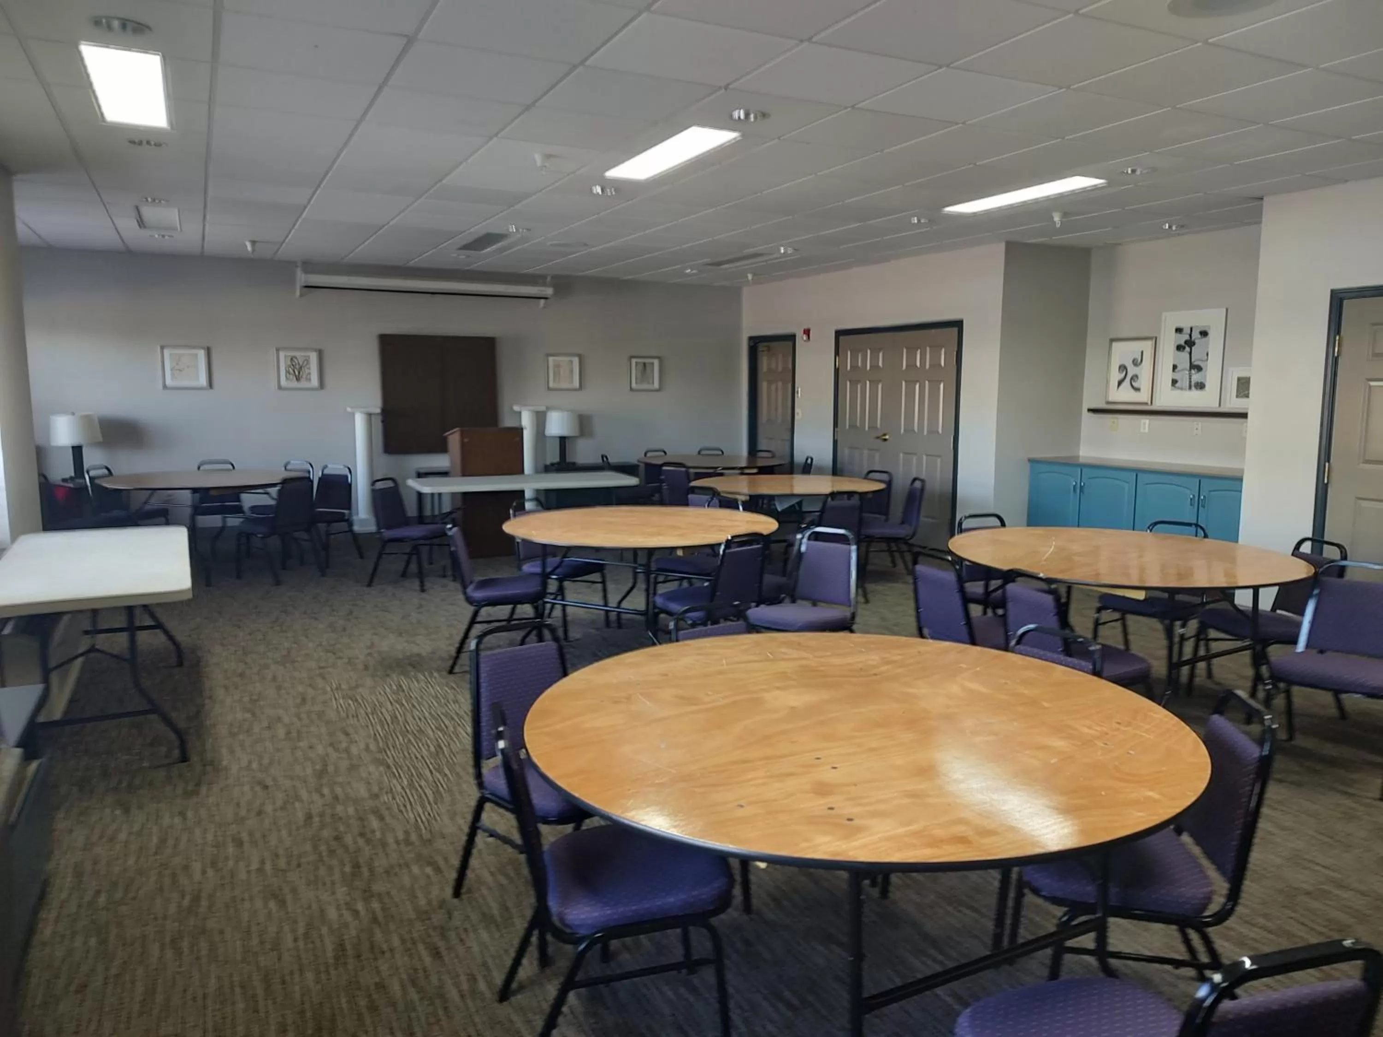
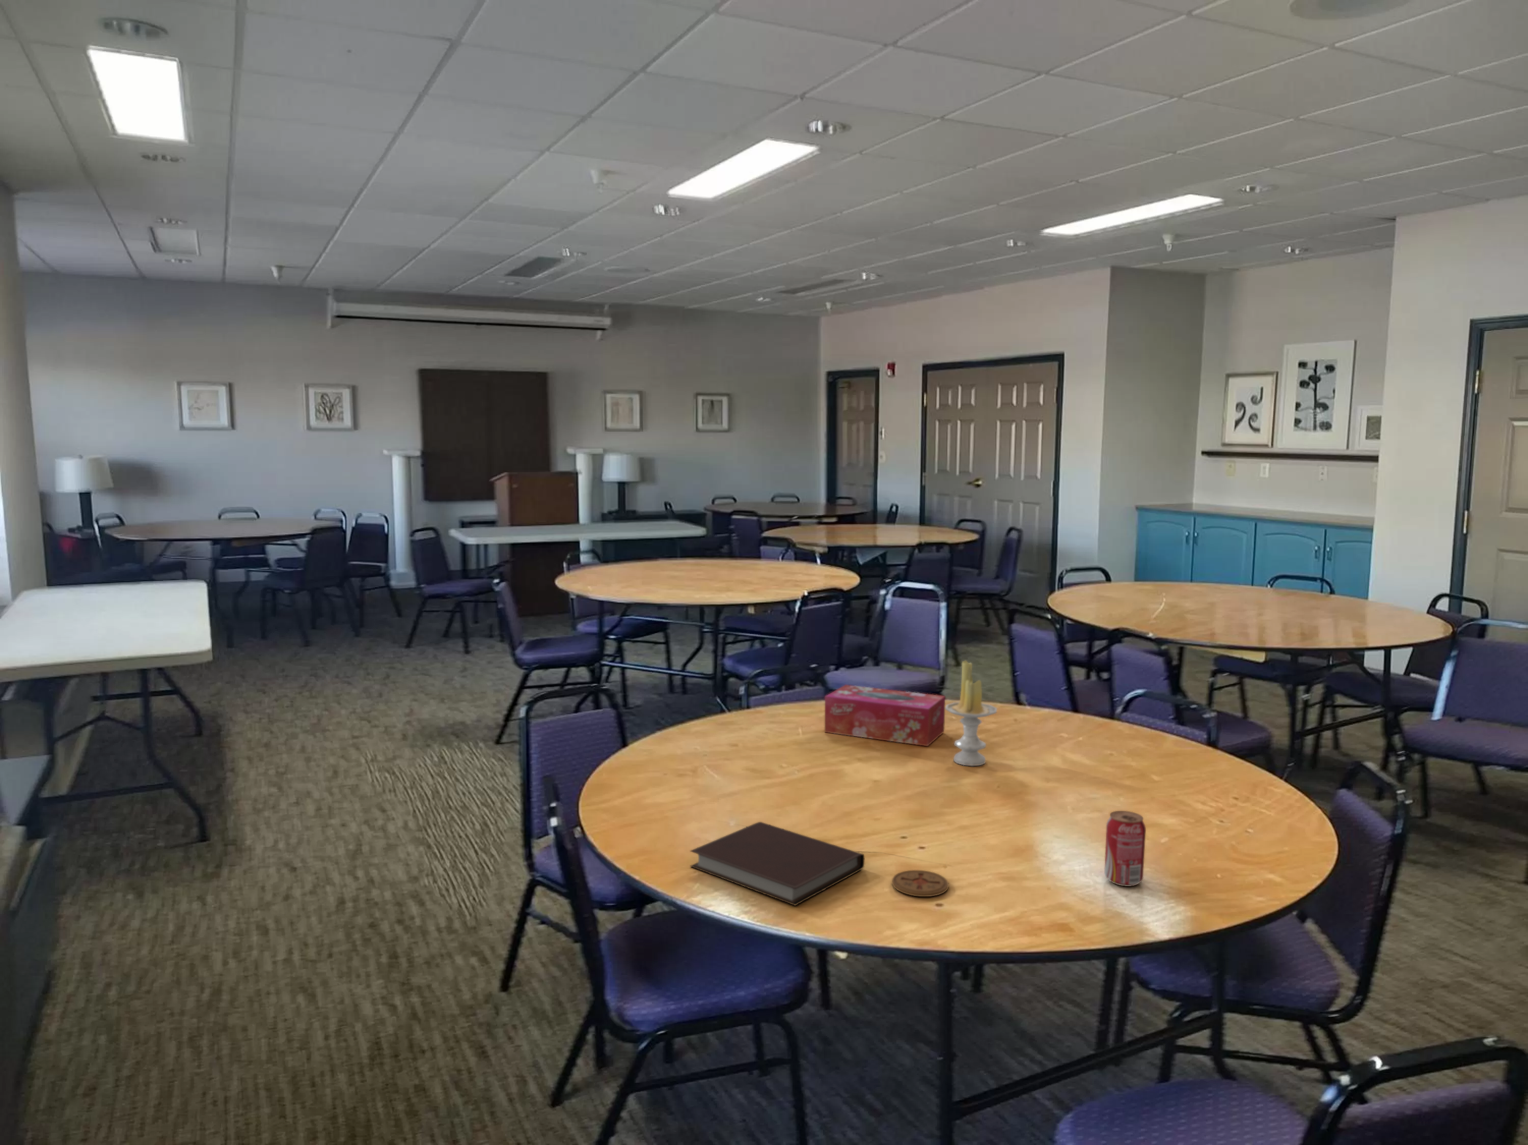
+ beverage can (1125, 848)
+ coaster (920, 883)
+ tissue box (884, 714)
+ candle (971, 712)
+ notebook (777, 860)
